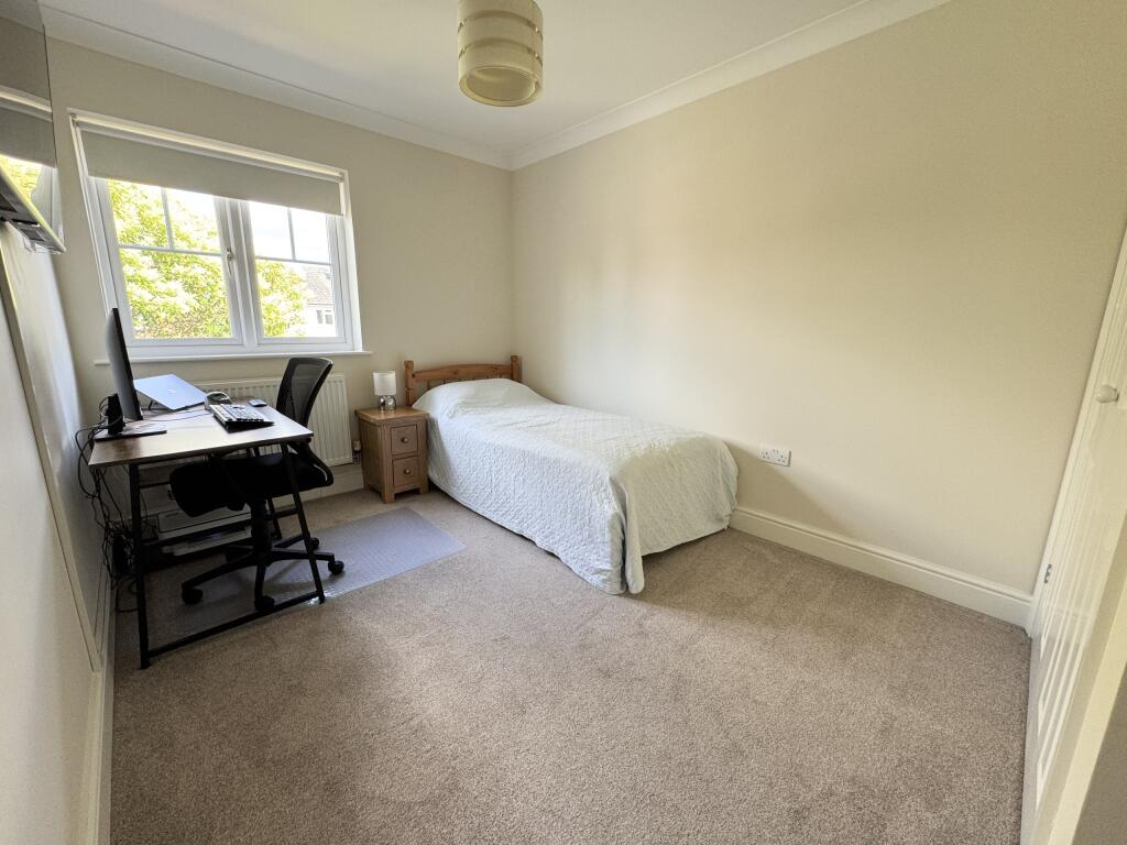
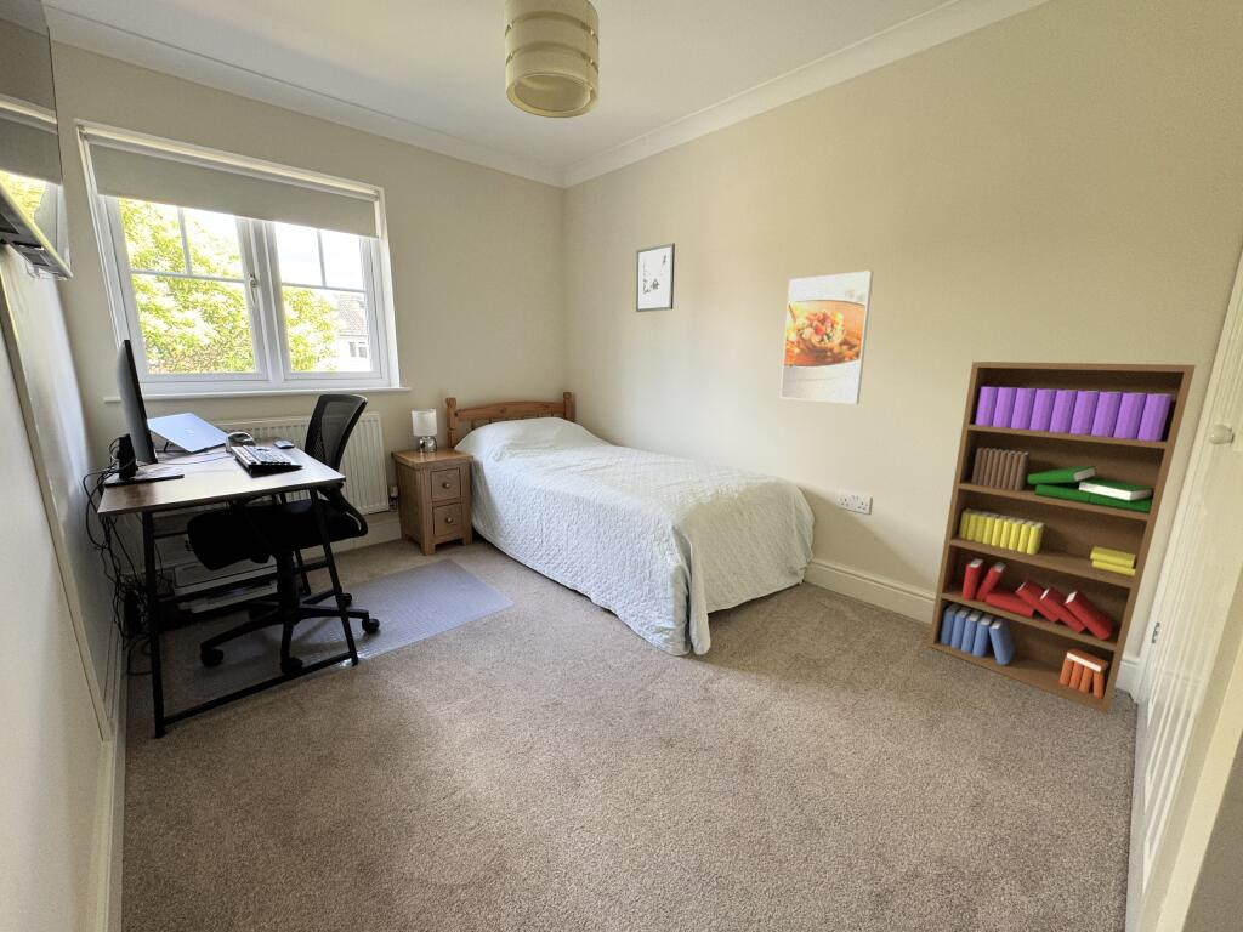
+ bookshelf (1041, 525)
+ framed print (823, 340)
+ wall art (654, 279)
